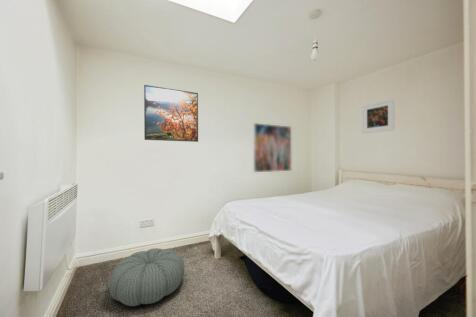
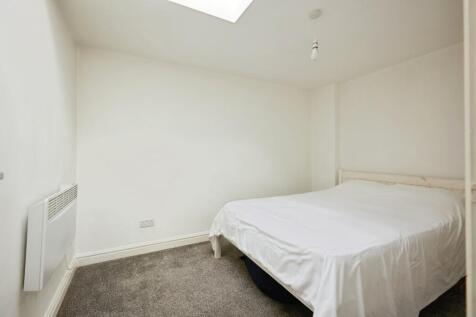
- pouf (149, 273)
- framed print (172, 115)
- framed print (273, 148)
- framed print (377, 117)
